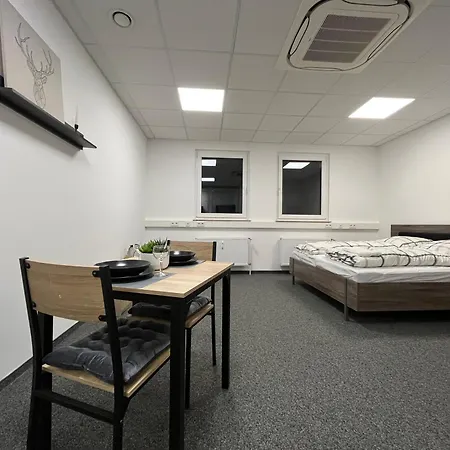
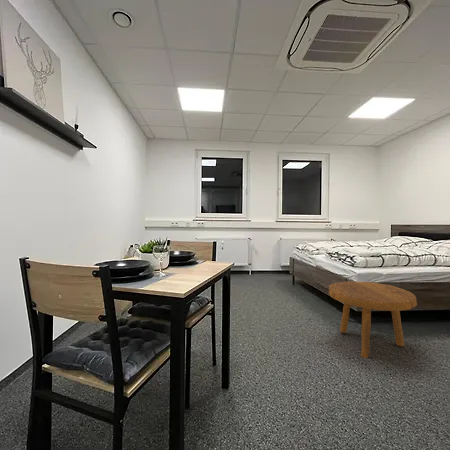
+ footstool (369, 317)
